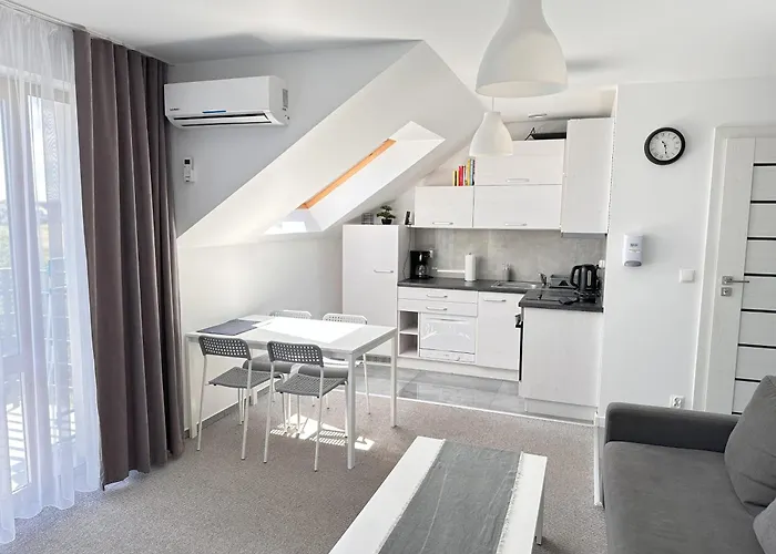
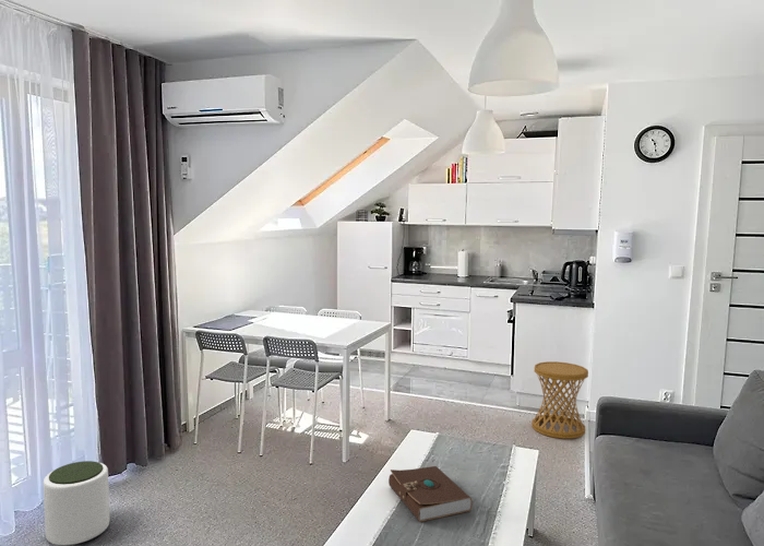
+ side table (559, 399)
+ plant pot (77, 501)
+ book (428, 489)
